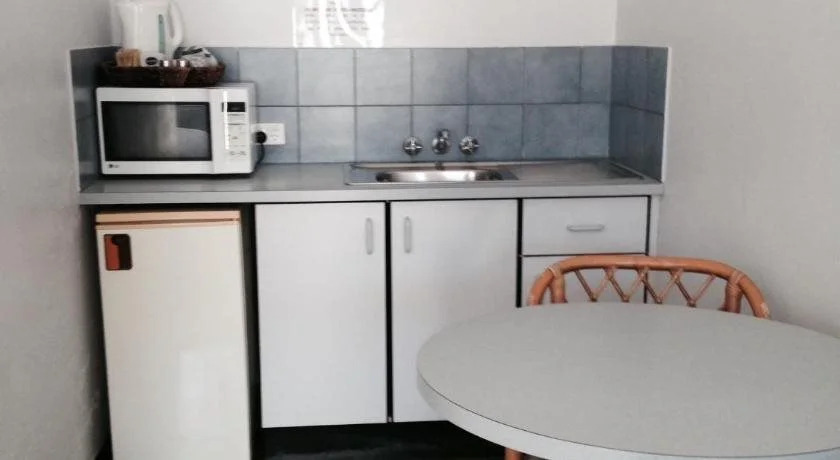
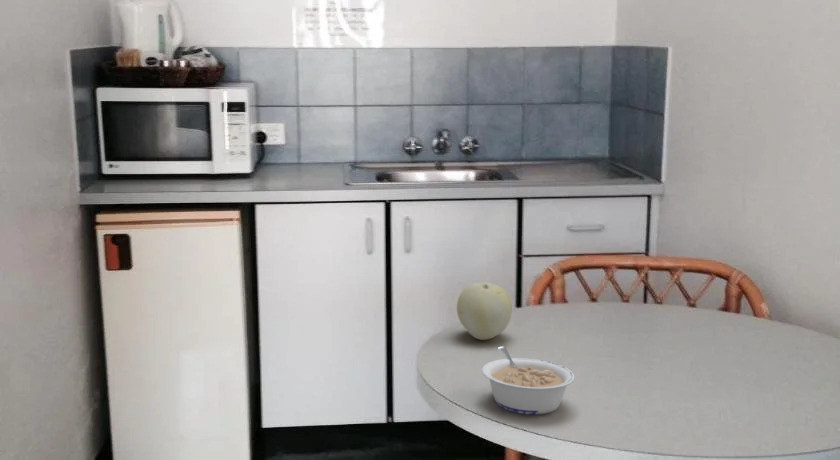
+ fruit (484, 310)
+ legume (524, 383)
